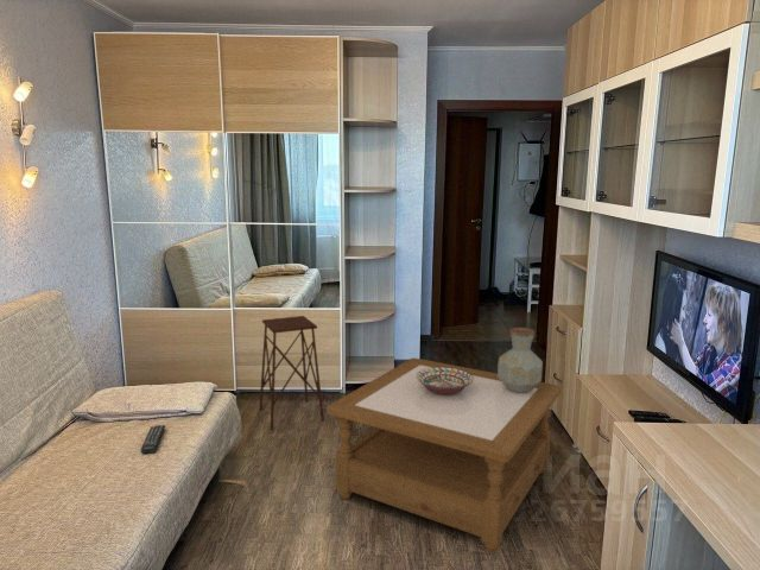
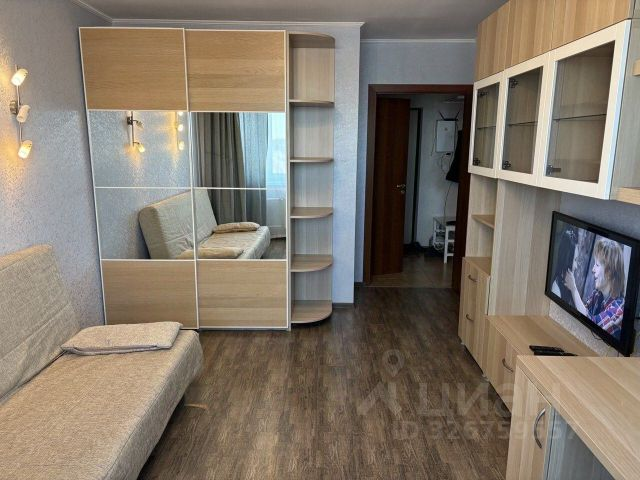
- side table (291, 366)
- vase (520, 359)
- coffee table (448, 441)
- remote control (153, 438)
- decorative bowl (444, 382)
